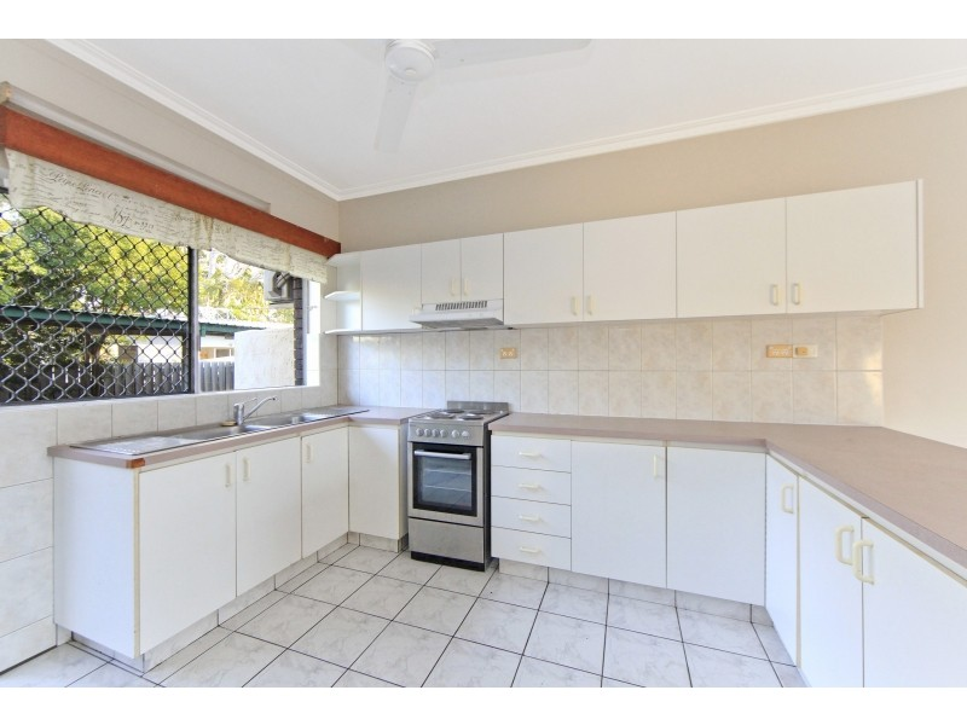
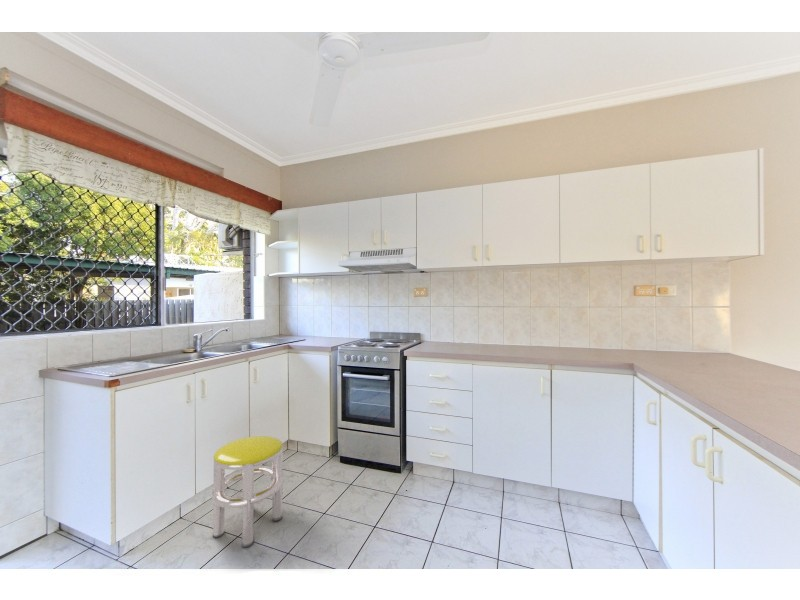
+ stool (249, 485)
